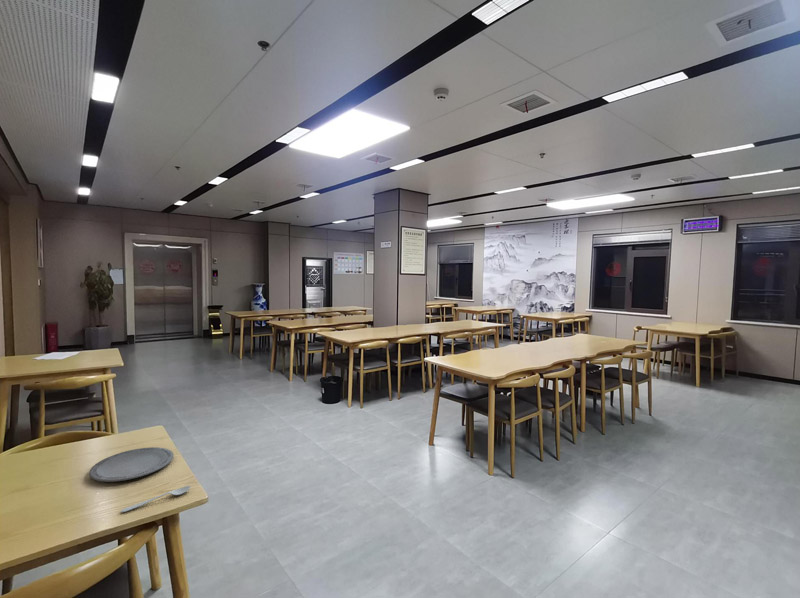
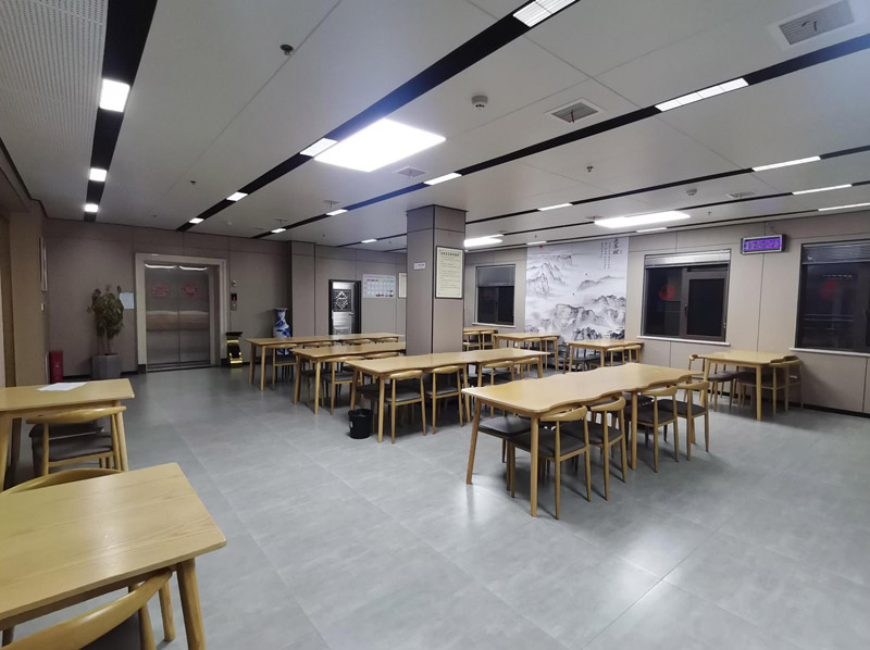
- spoon (157, 497)
- plate (133, 464)
